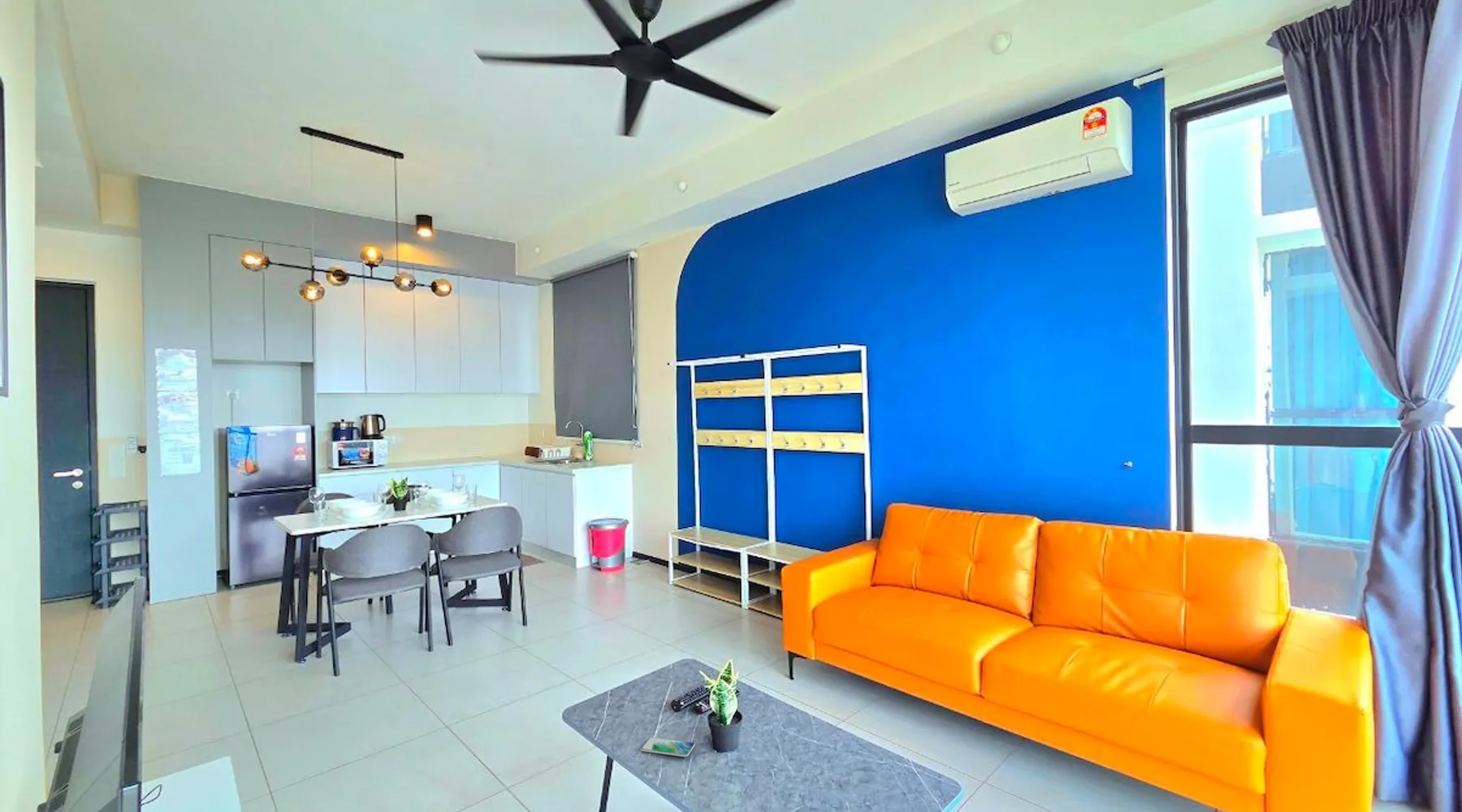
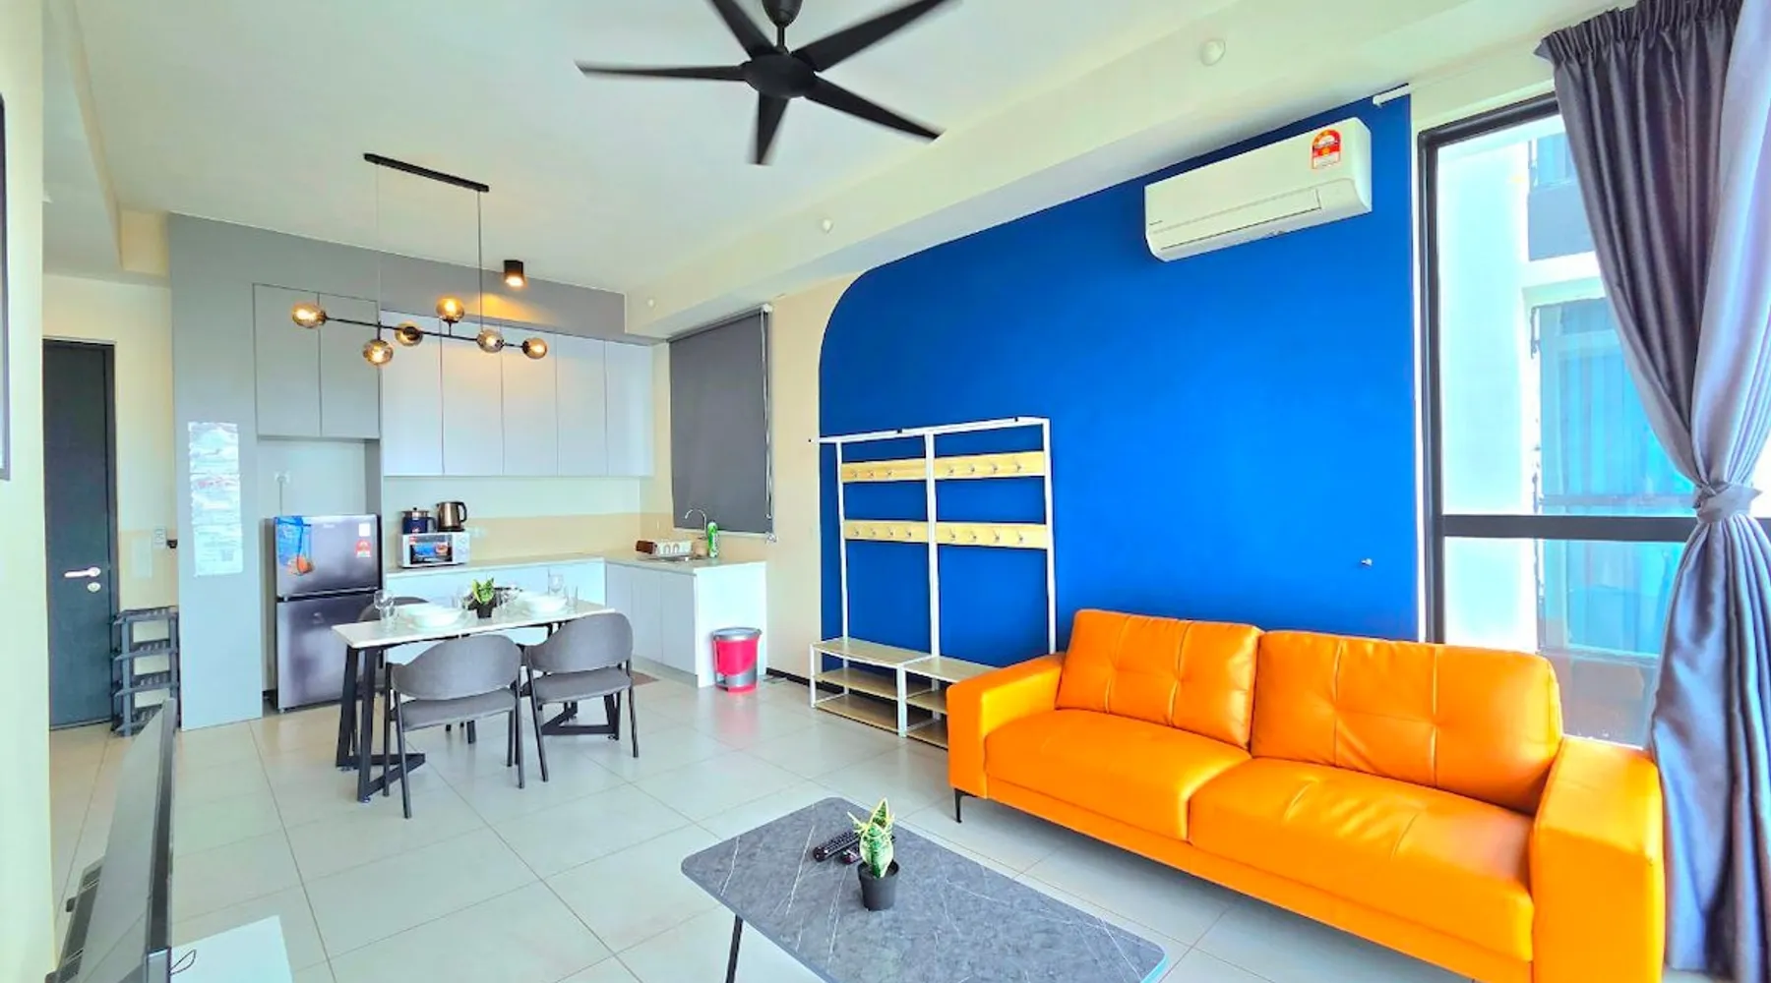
- smartphone (668, 746)
